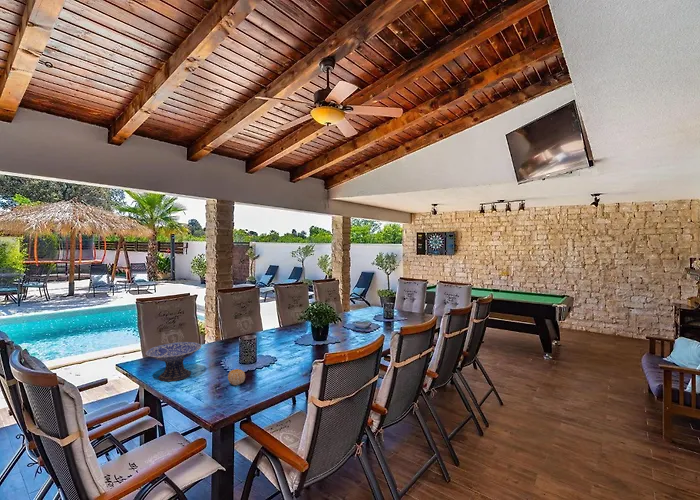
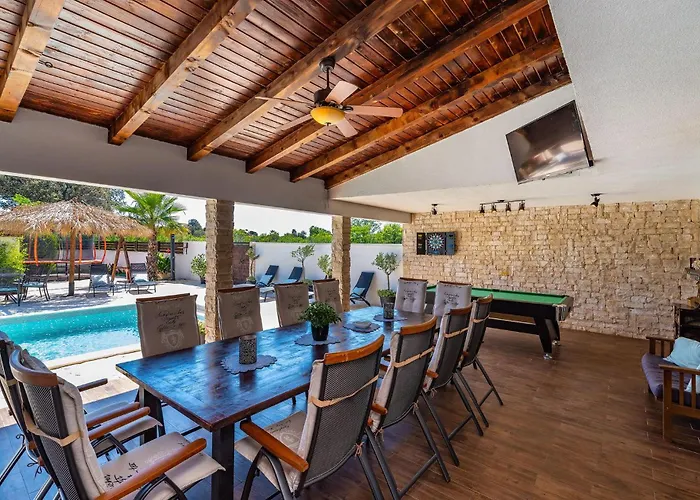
- fruit (236, 377)
- decorative bowl (174, 362)
